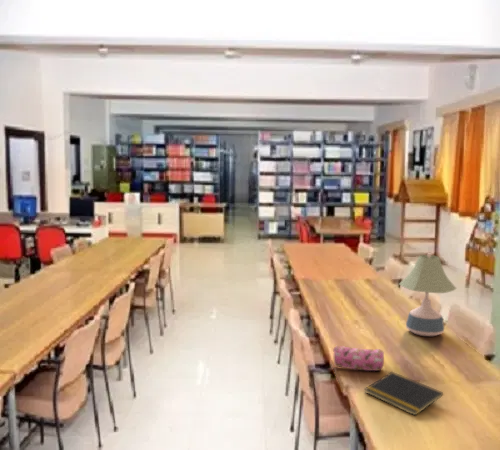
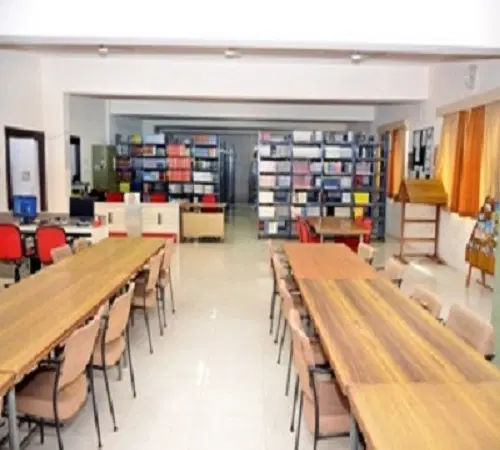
- pencil case (357, 358)
- notepad (402, 392)
- desk lamp (426, 293)
